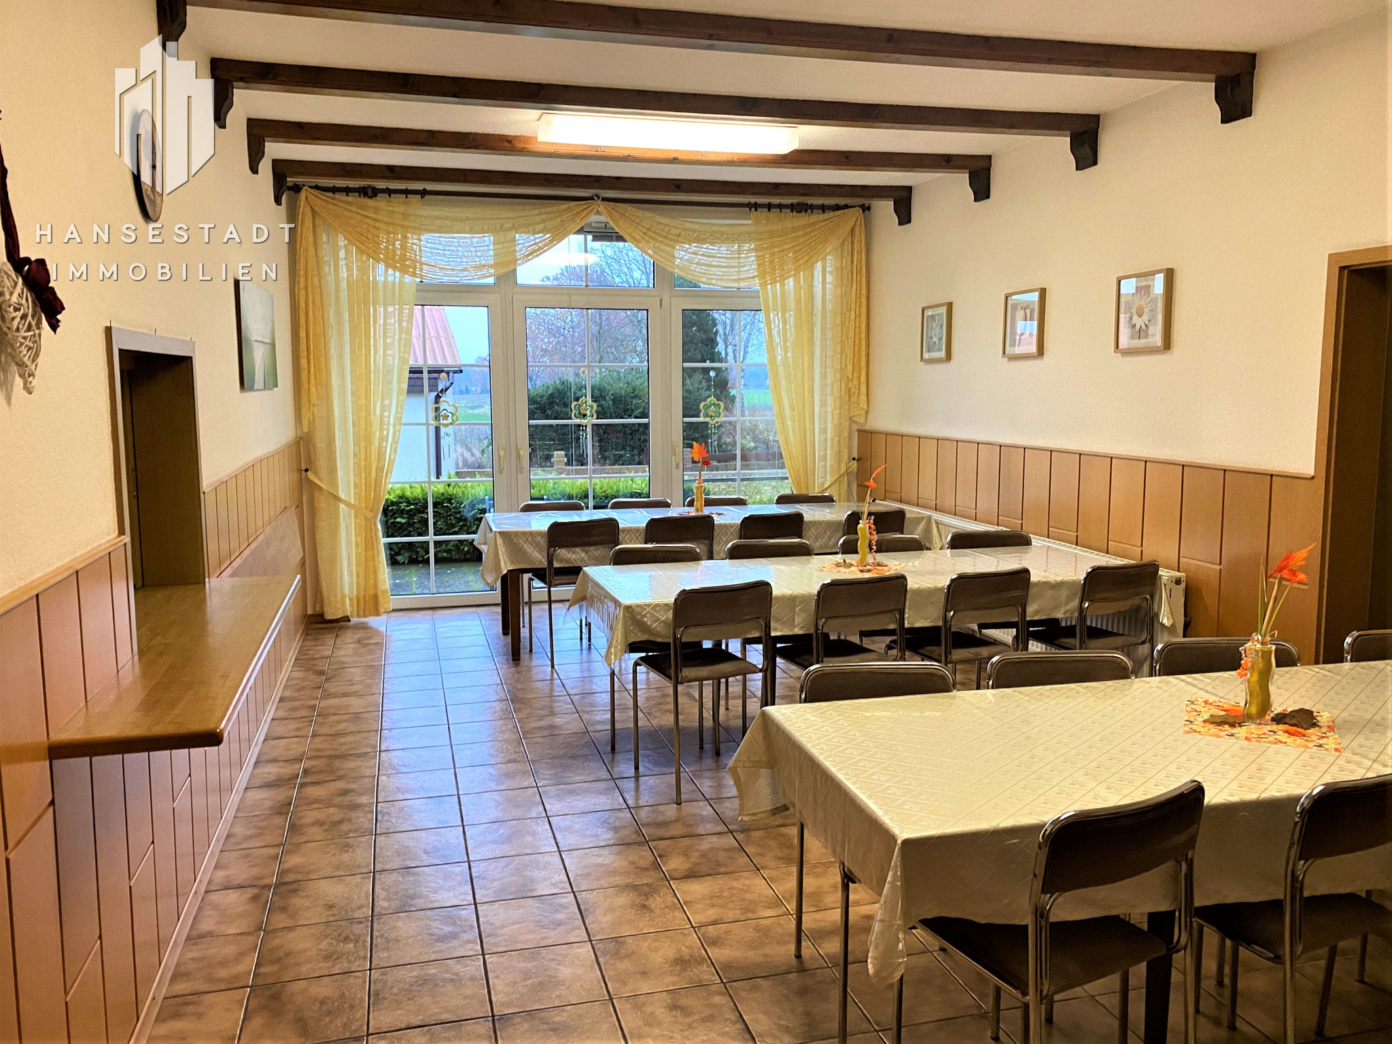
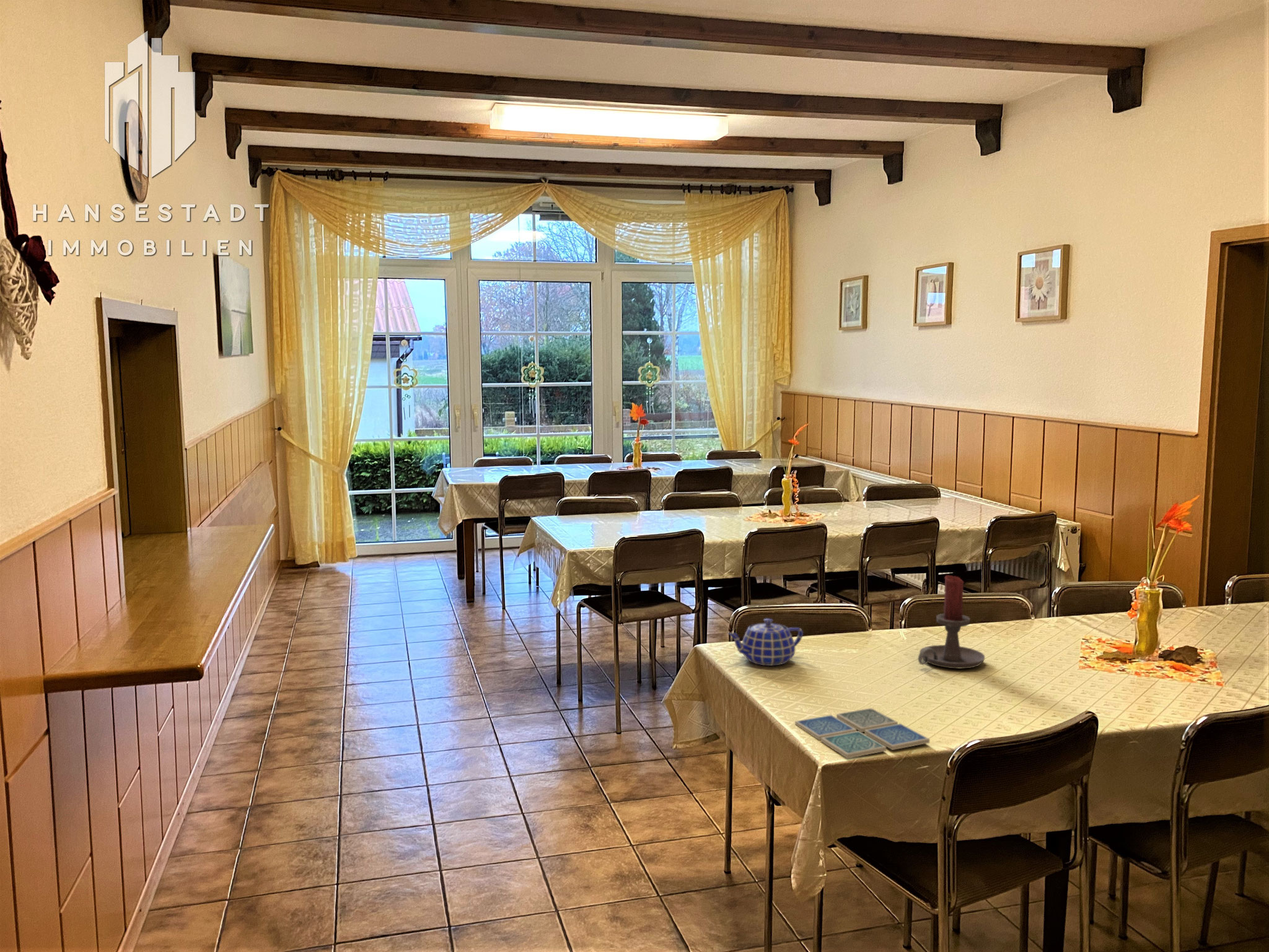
+ candle holder (947, 620)
+ teapot (765, 640)
+ drink coaster (860, 731)
